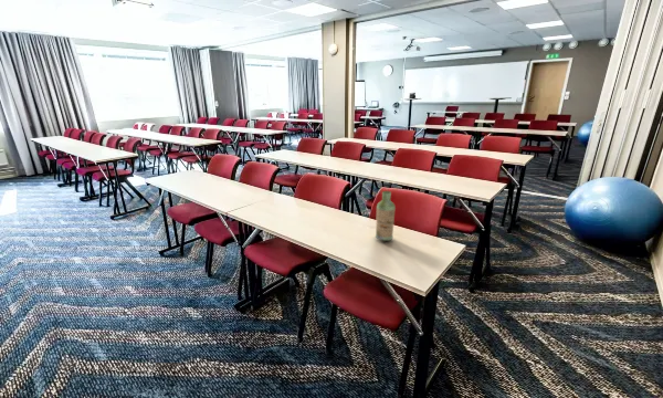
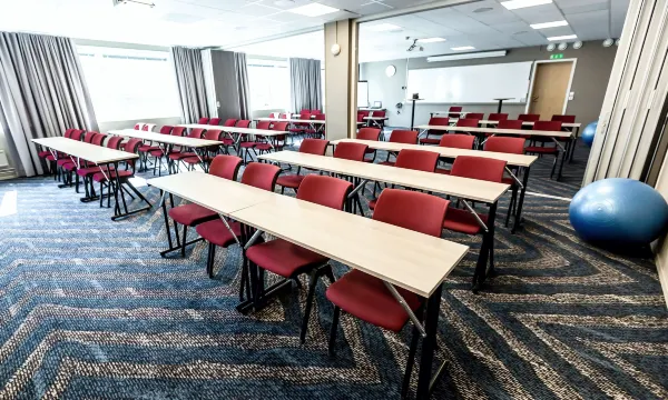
- bottle (385, 211)
